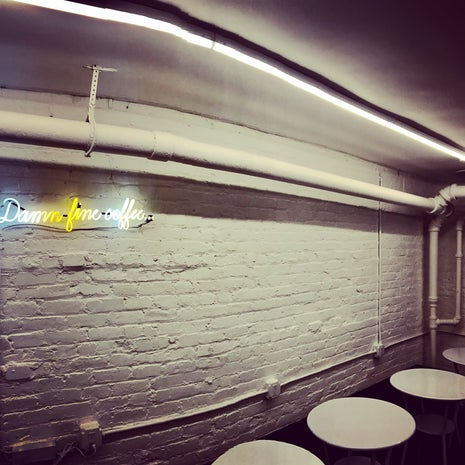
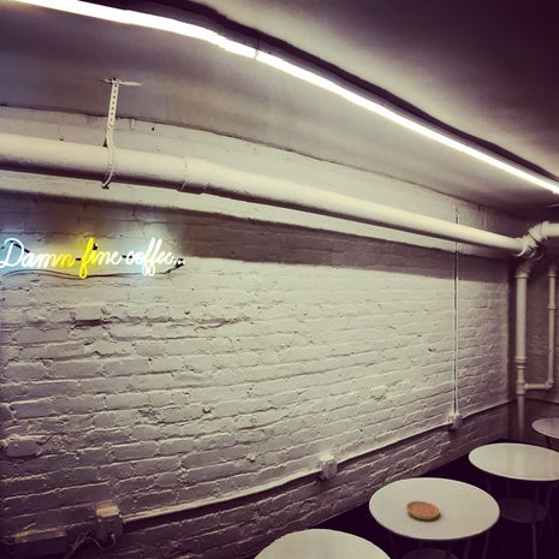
+ saucer (422, 511)
